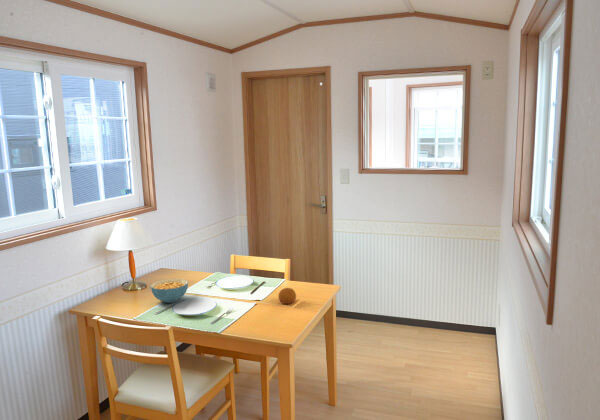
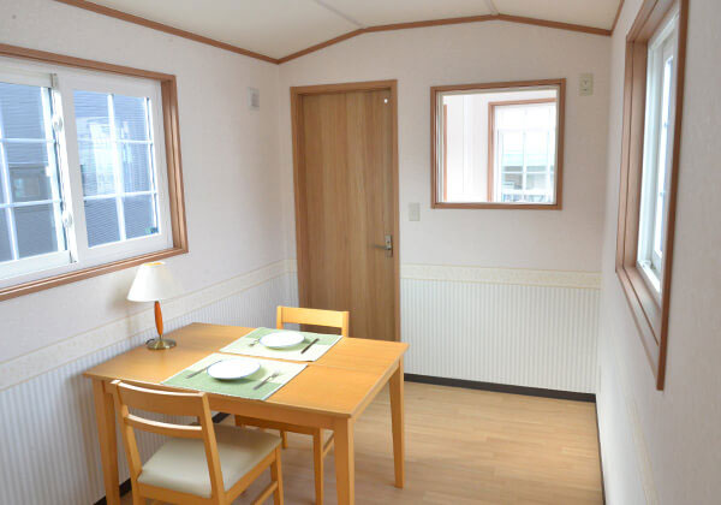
- fruit (287, 295)
- cereal bowl (169, 292)
